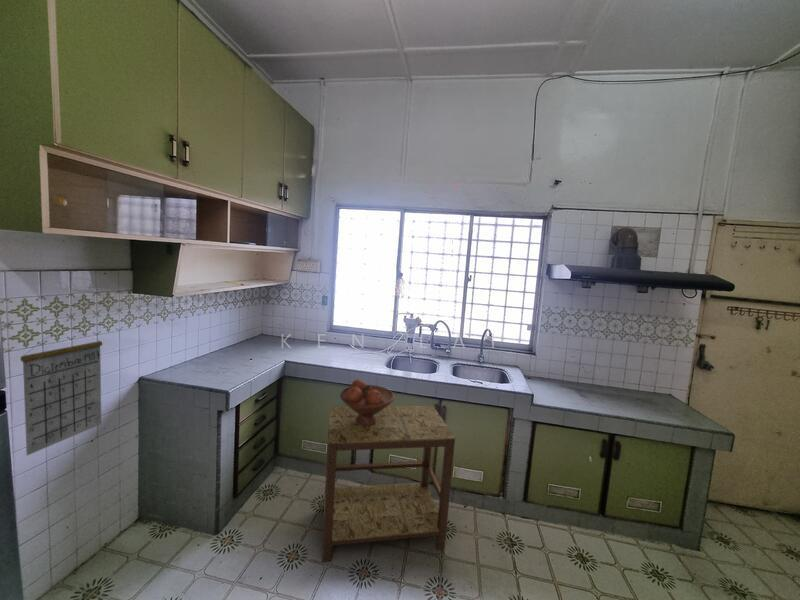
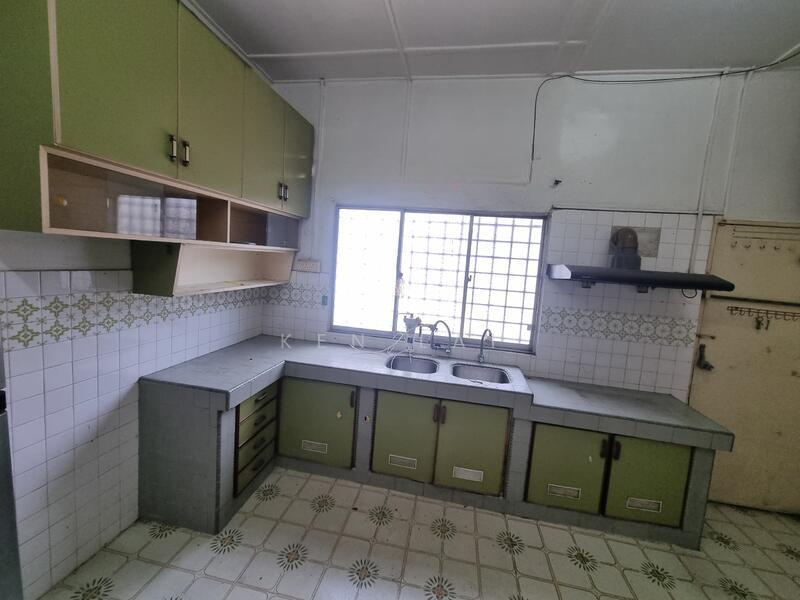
- side table (384, 468)
- calendar (66, 382)
- fruit bowl (367, 402)
